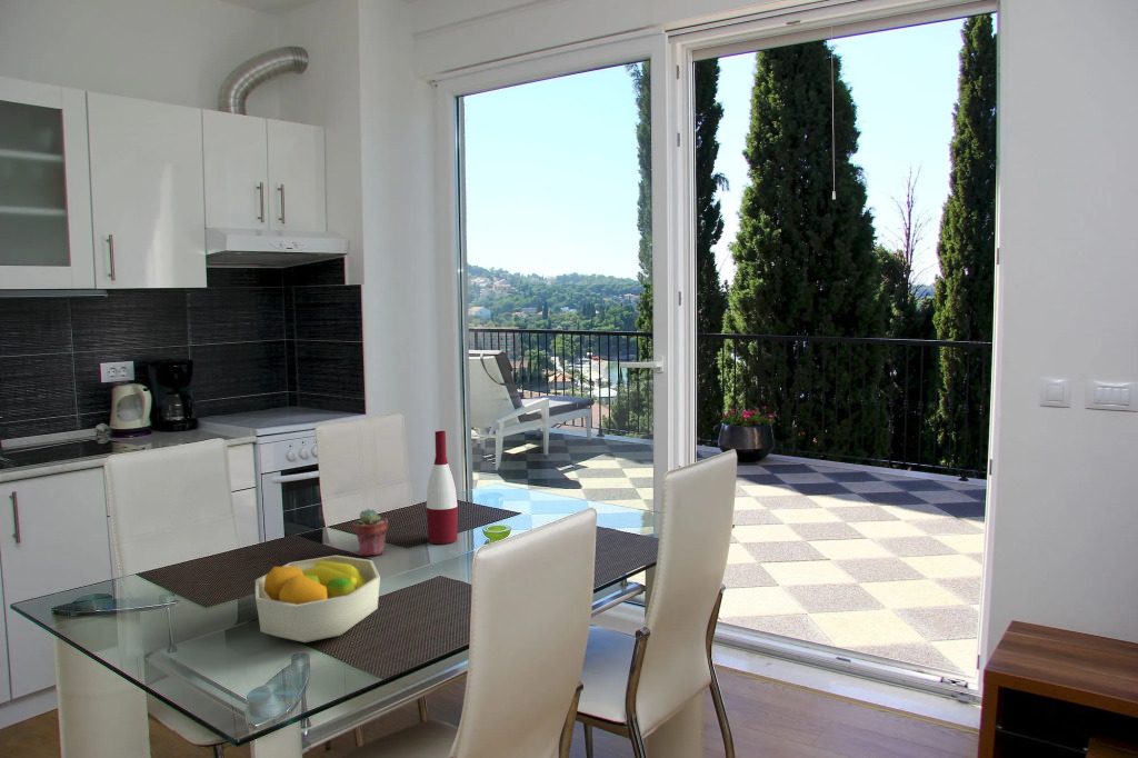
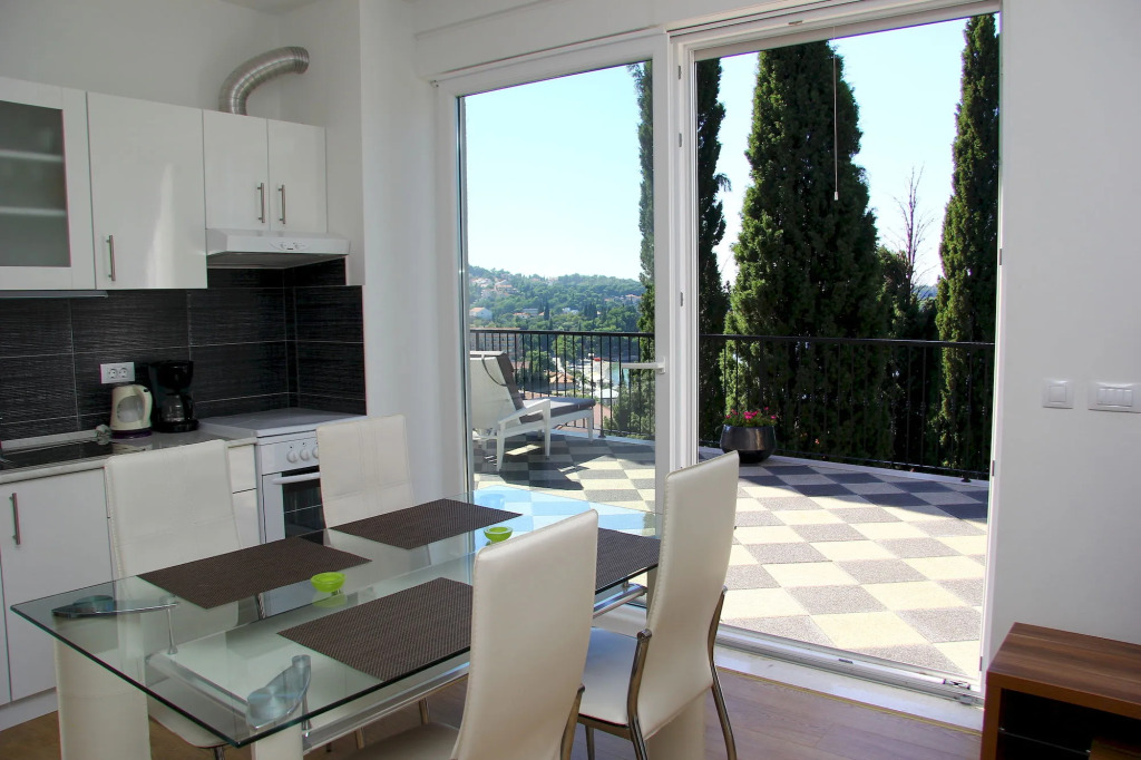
- potted succulent (370, 530)
- alcohol (441, 486)
- fruit bowl (318, 589)
